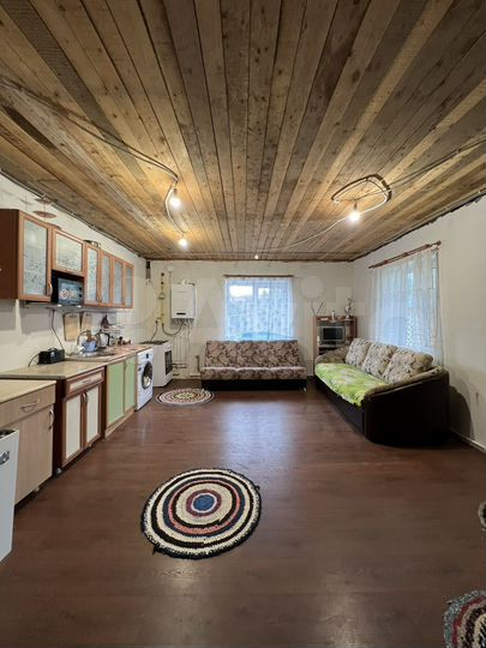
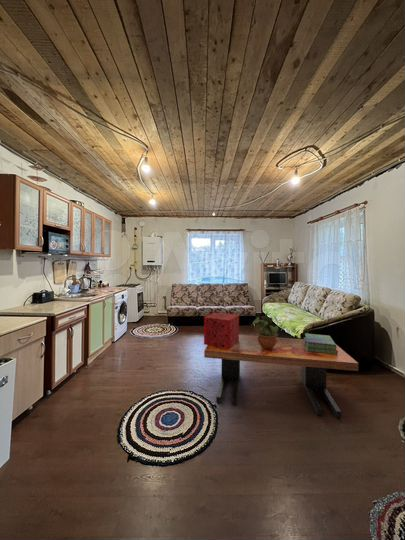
+ decorative box (221, 329)
+ coffee table (272, 363)
+ potted plant (266, 329)
+ stack of books (319, 342)
